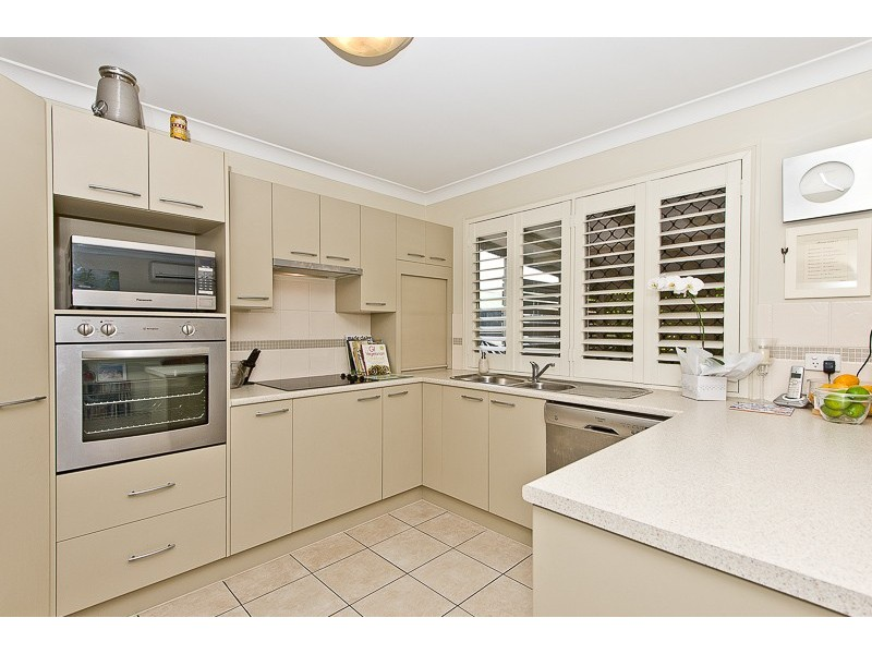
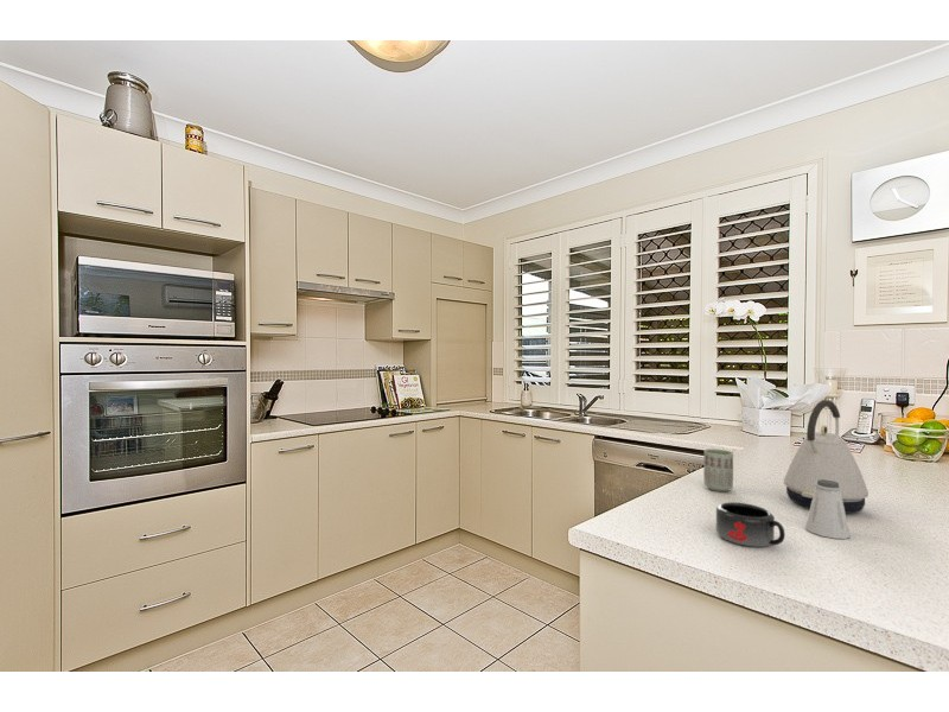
+ mug (750, 525)
+ saltshaker (827, 506)
+ kettle (826, 452)
+ cup (718, 470)
